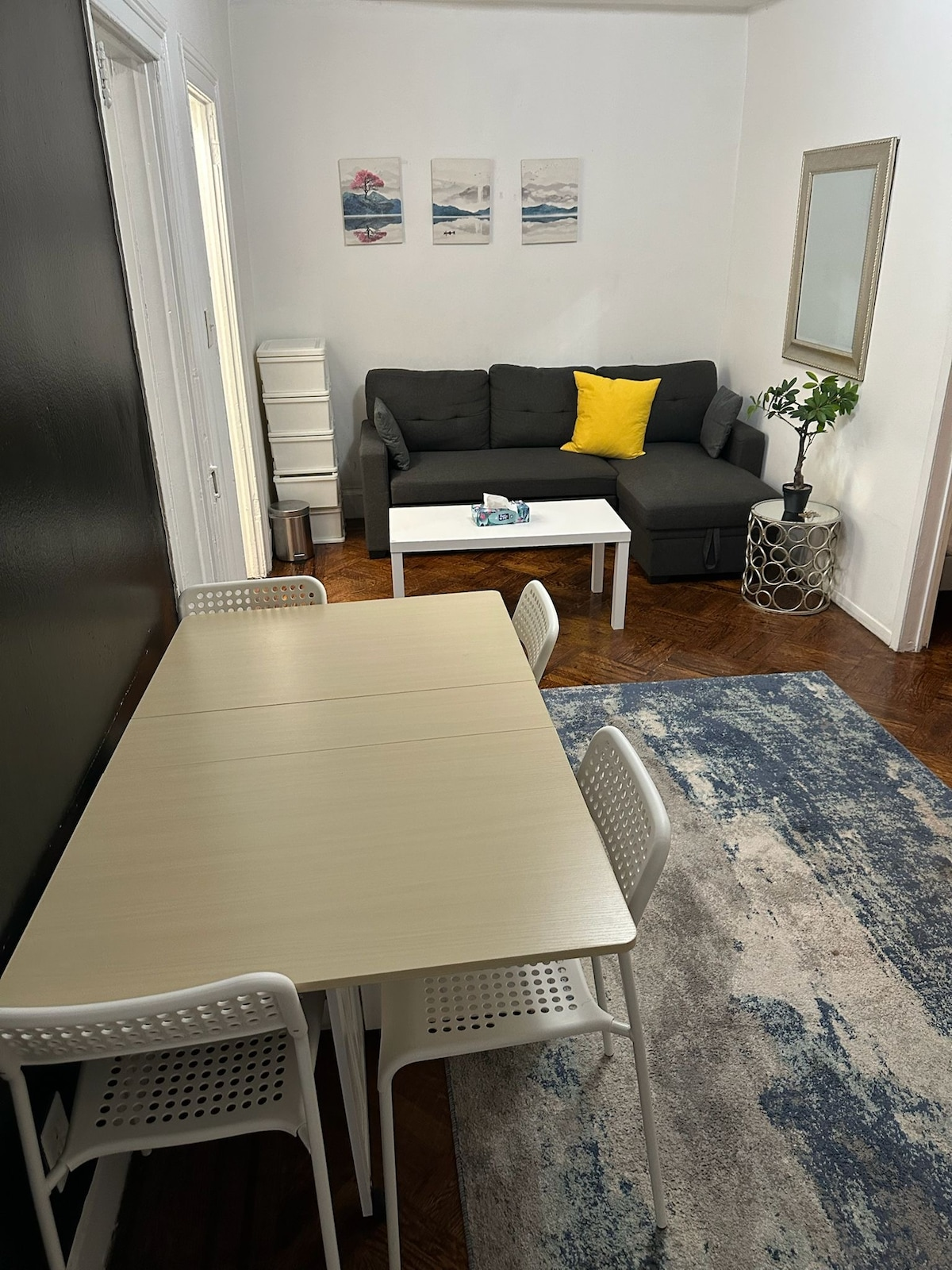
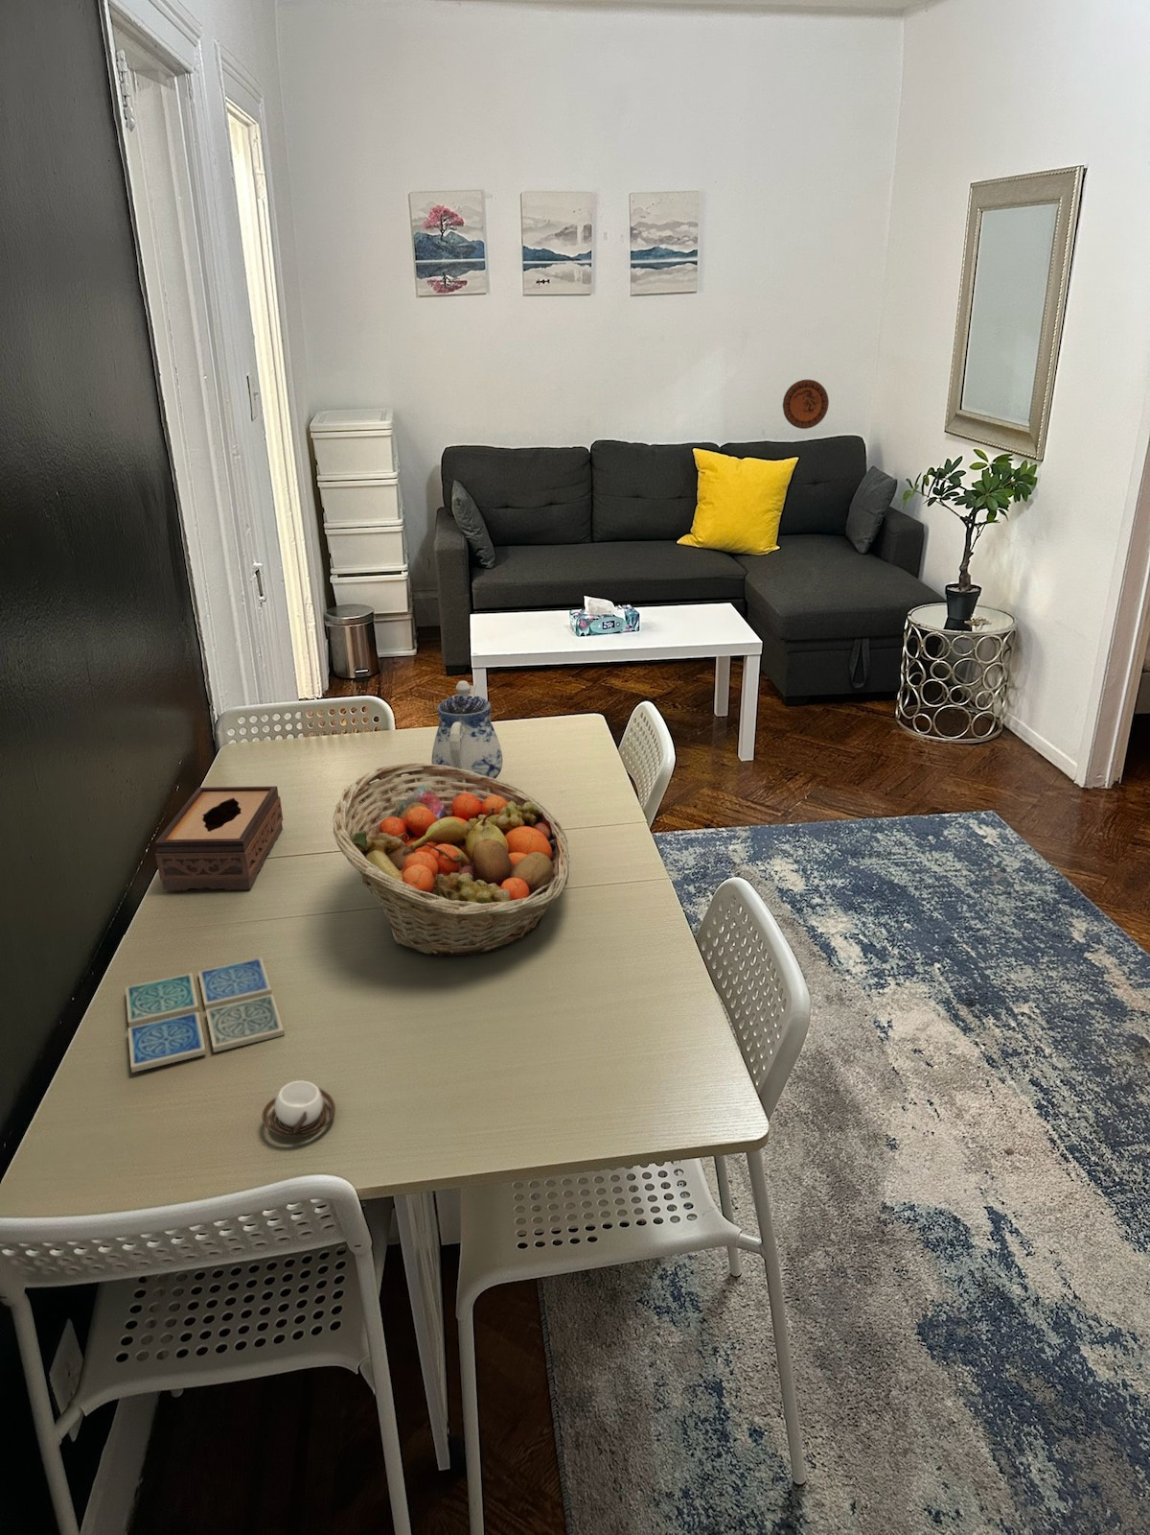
+ tissue box (222, 835)
+ cup (298, 1105)
+ decorative plate (805, 404)
+ teapot (466, 737)
+ drink coaster (198, 1010)
+ fruit basket (457, 851)
